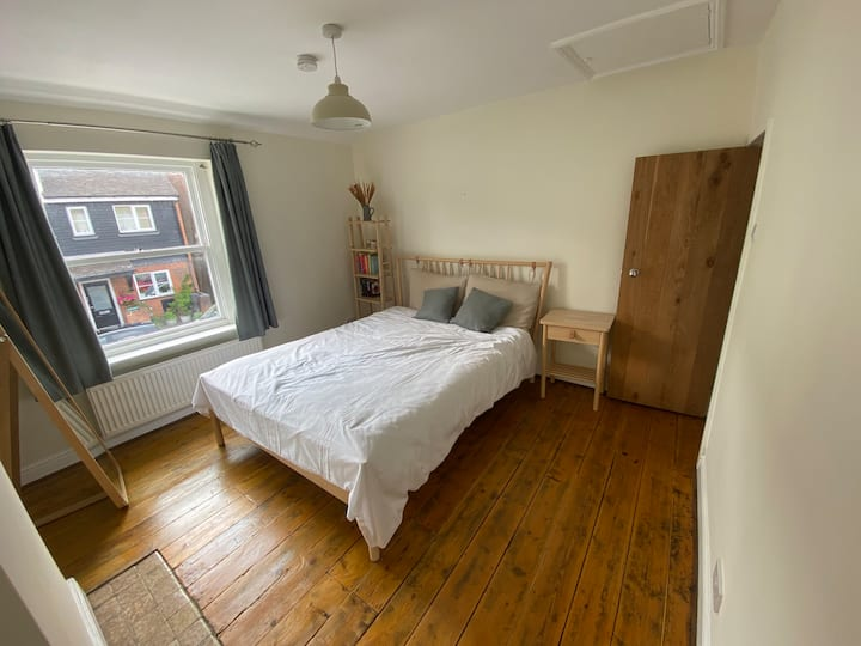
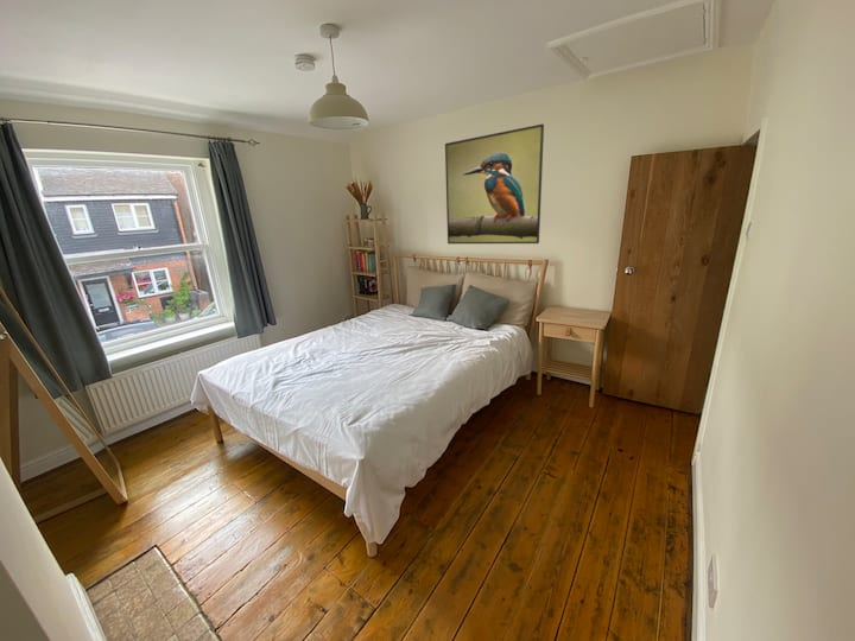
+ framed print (489, 191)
